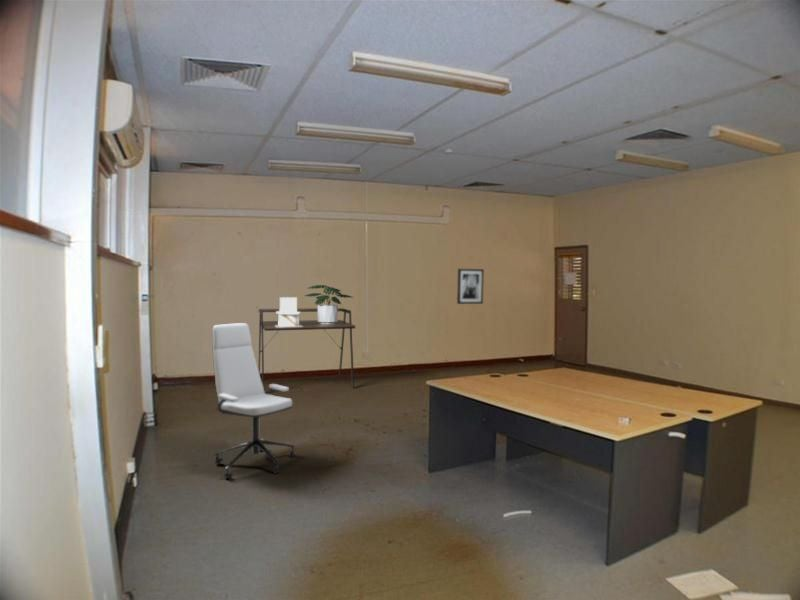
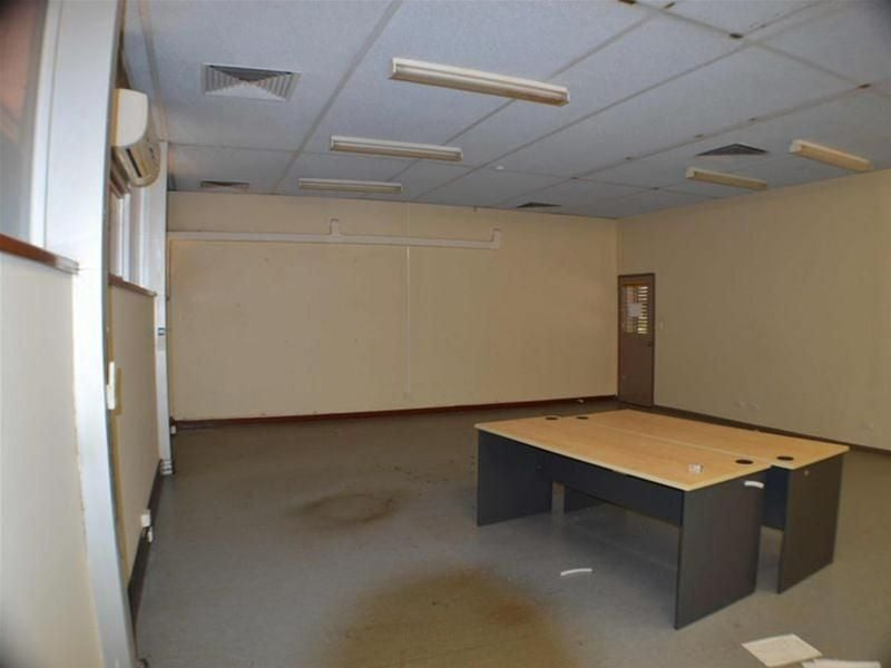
- wall art (470, 286)
- letter holder (288, 311)
- potted plant (328, 304)
- desk (305, 329)
- office chair (252, 395)
